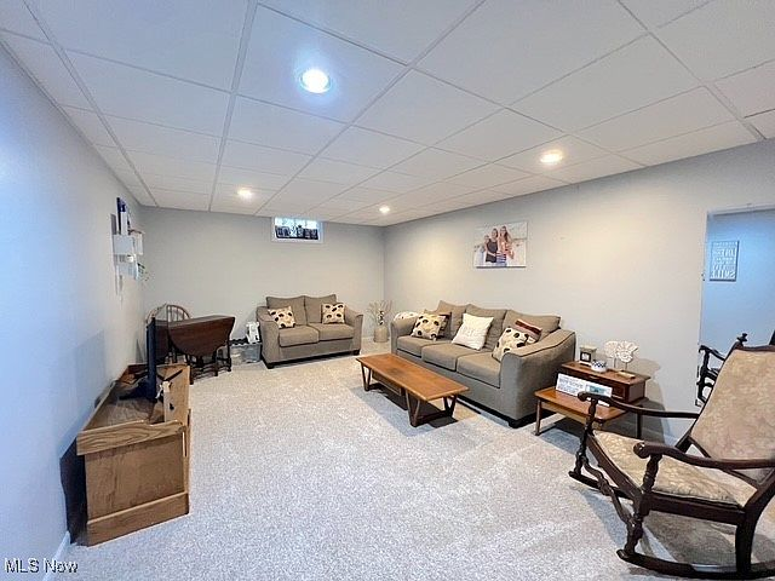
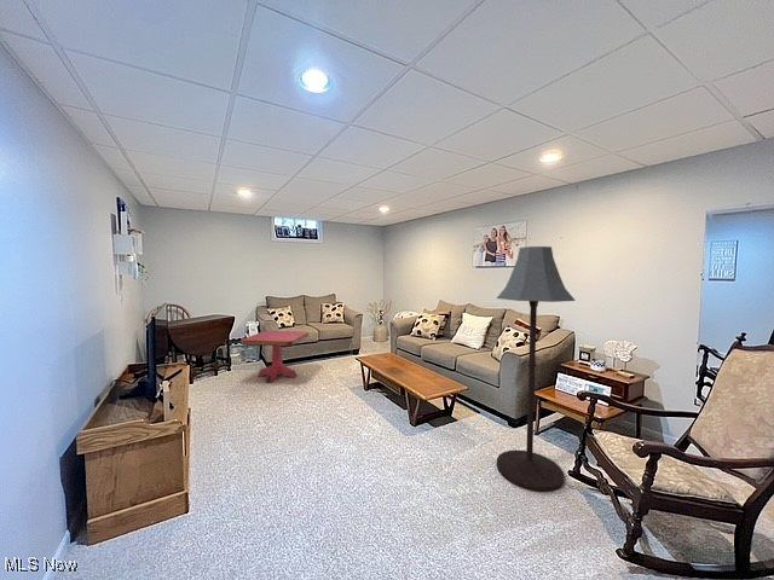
+ side table (277, 355)
+ floor lamp (531, 361)
